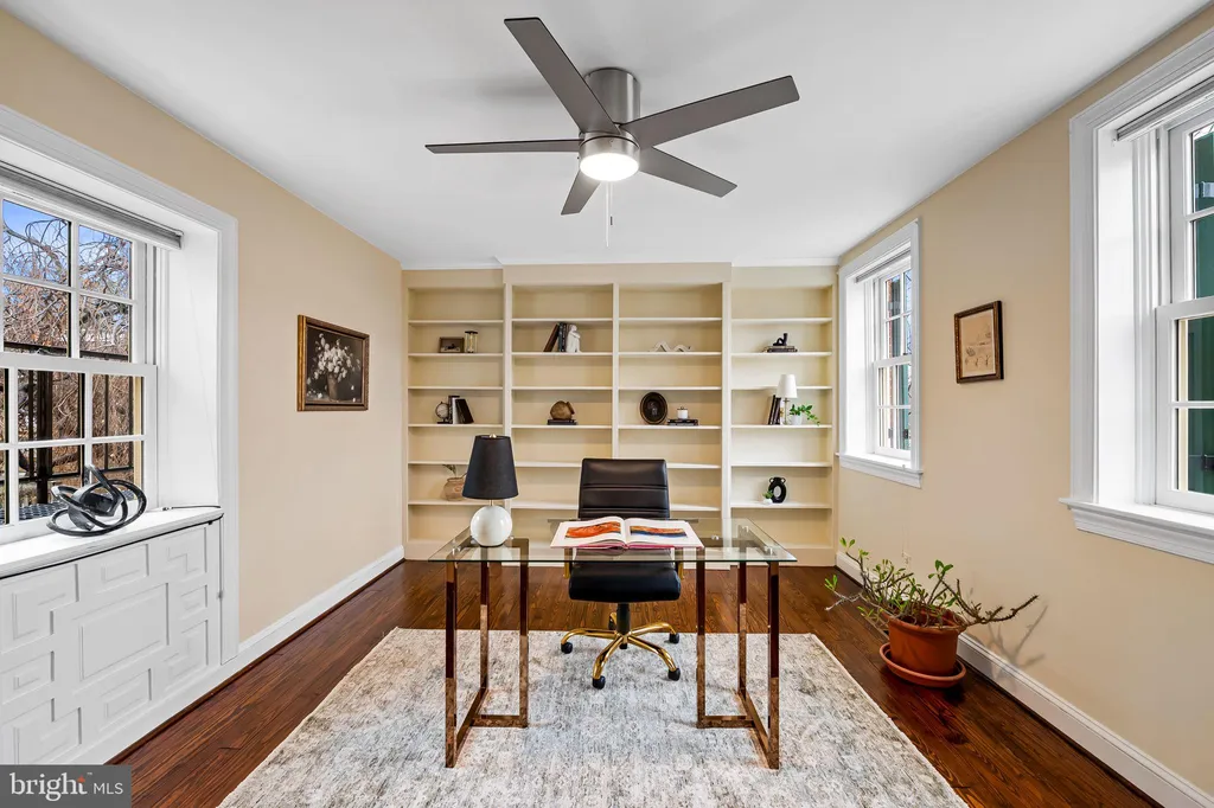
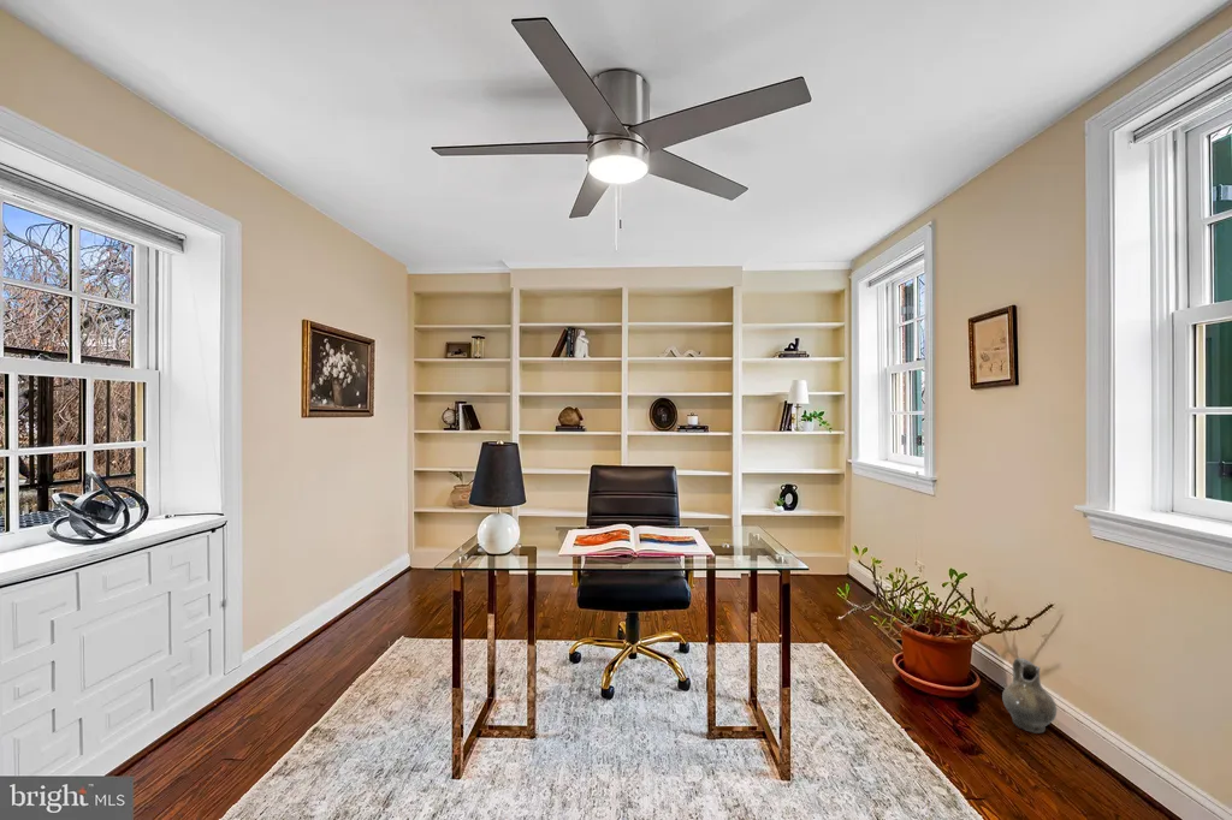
+ ceramic jug (1027, 694)
